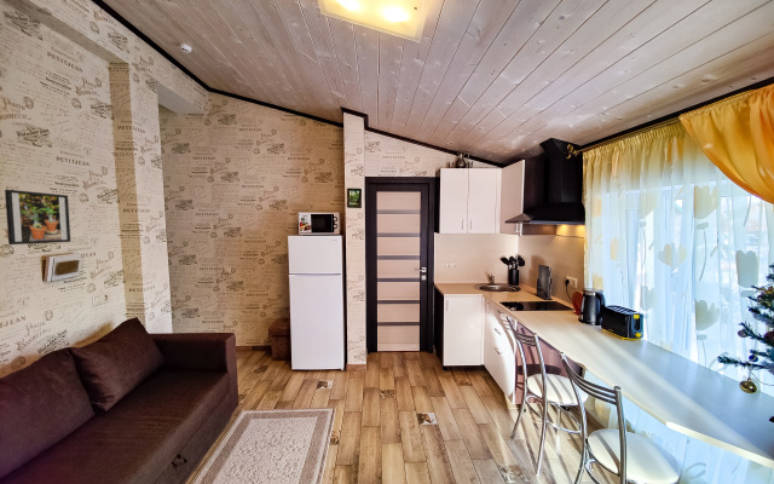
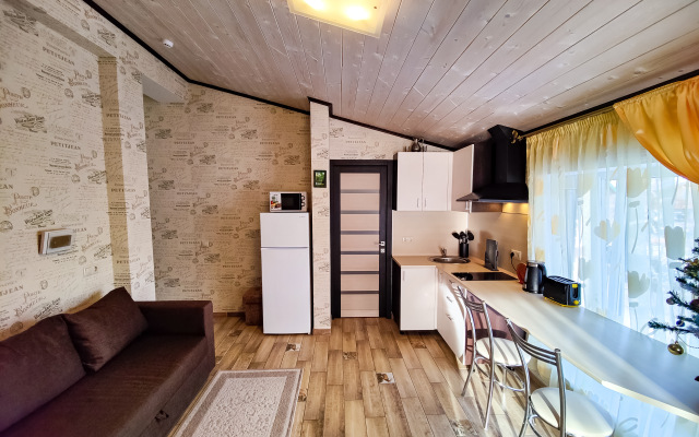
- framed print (40, 218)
